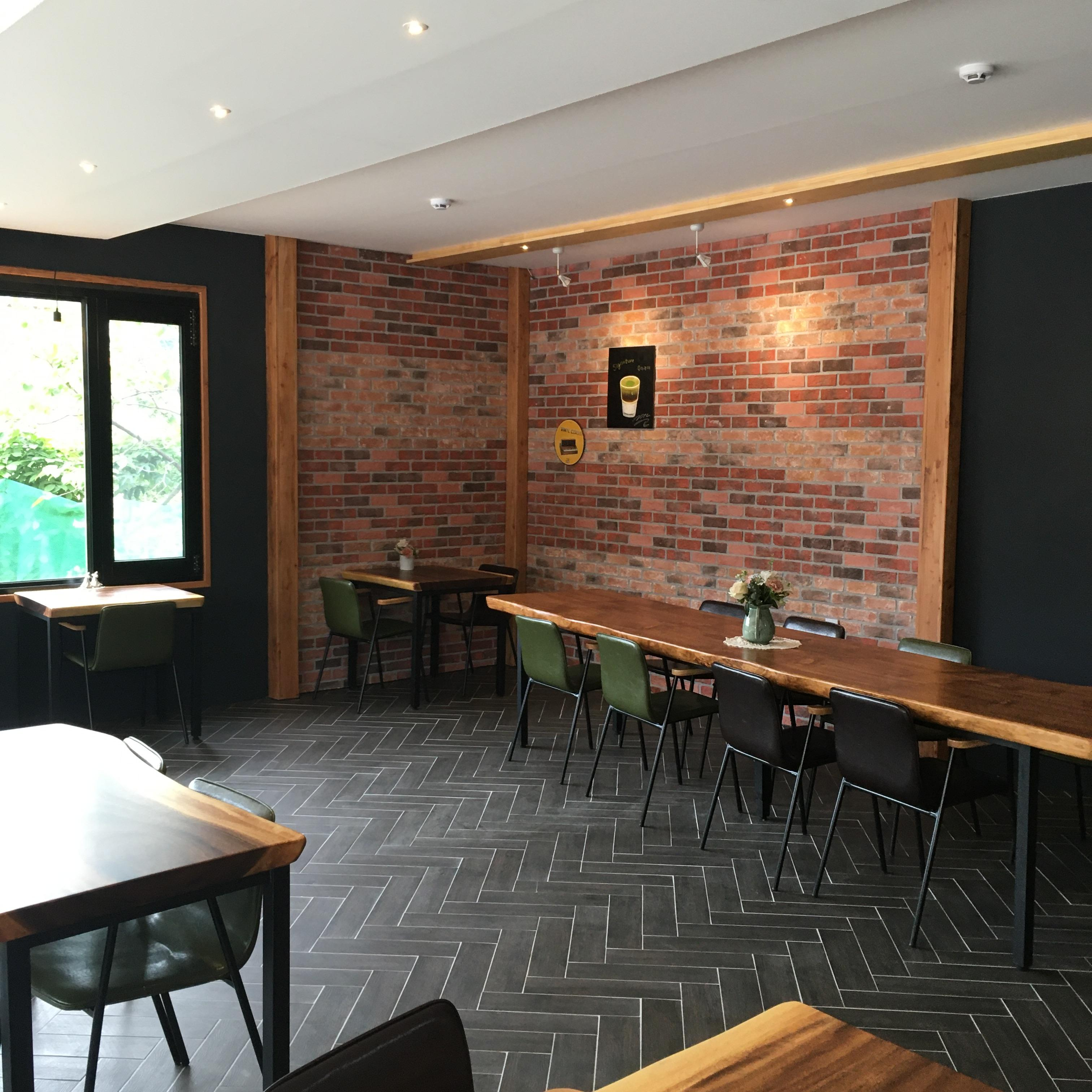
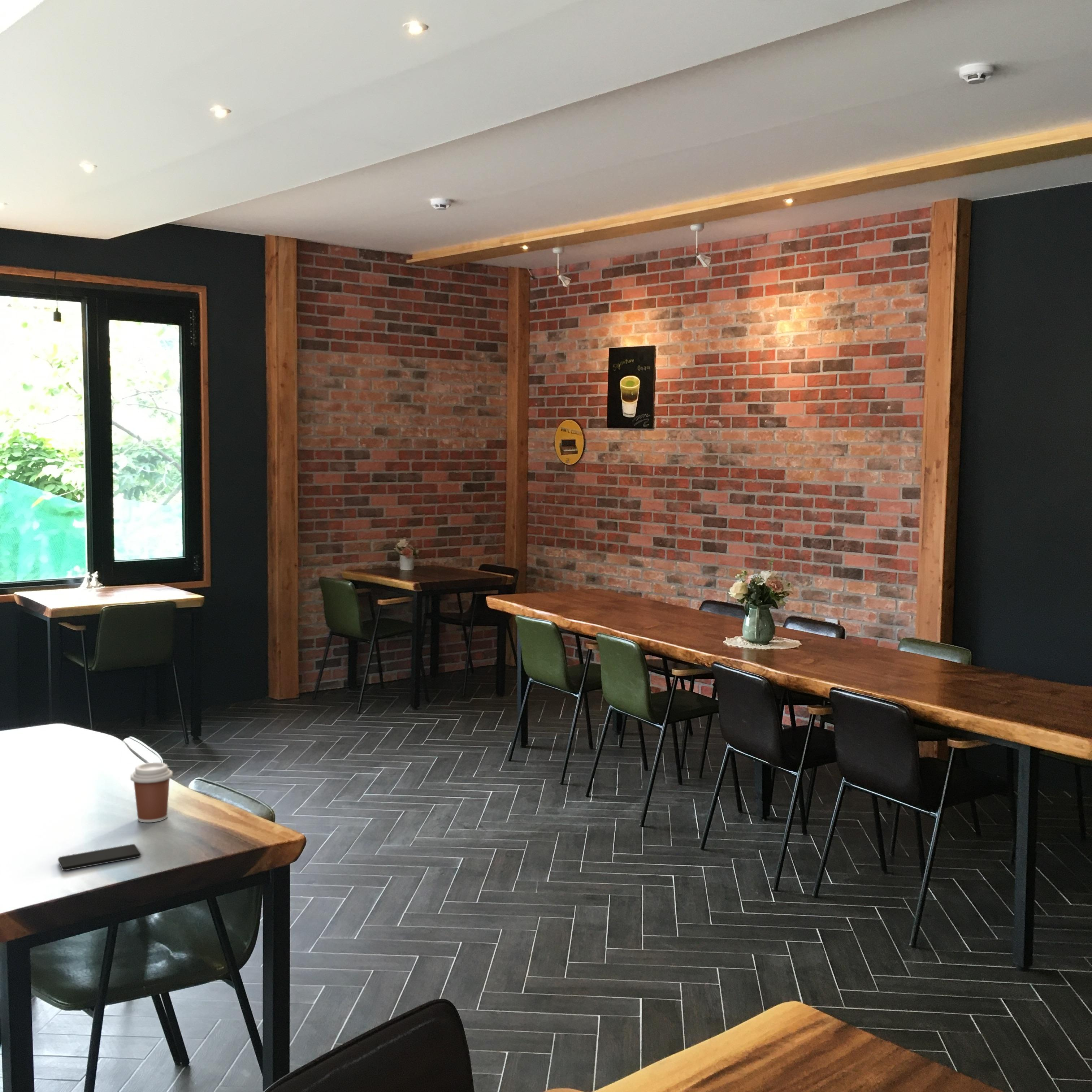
+ smartphone (100, 857)
+ coffee cup (152, 792)
